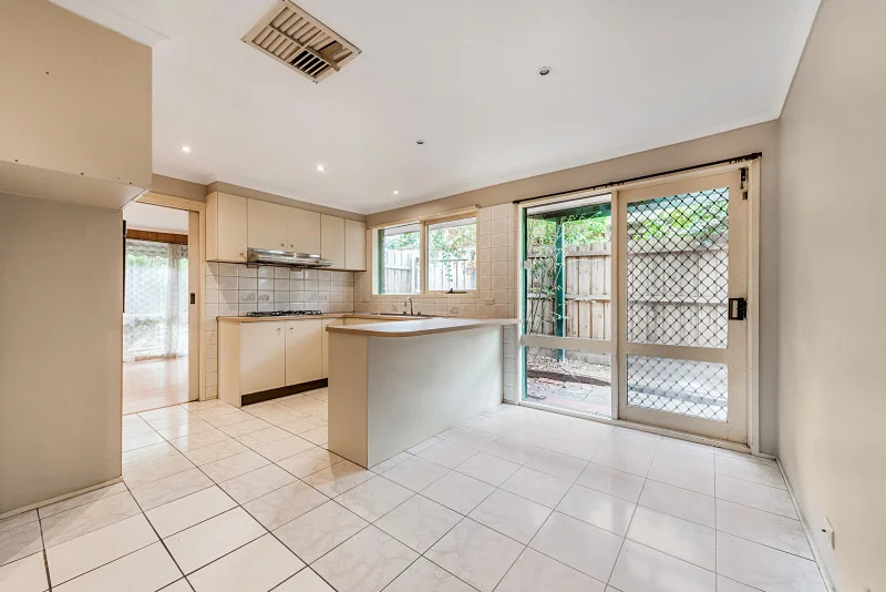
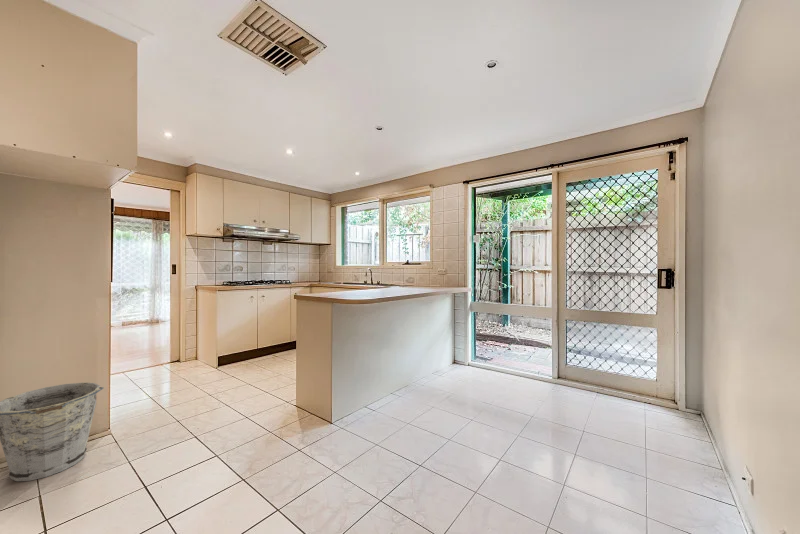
+ bucket (49, 431)
